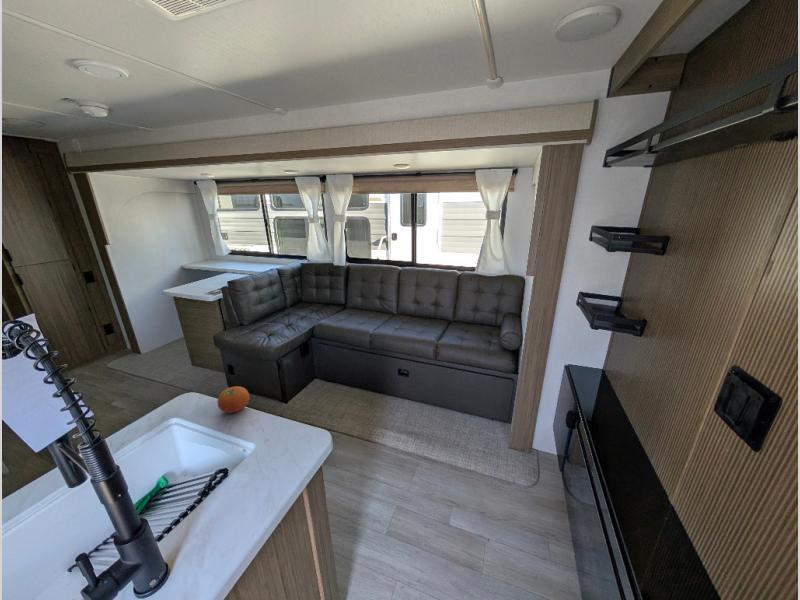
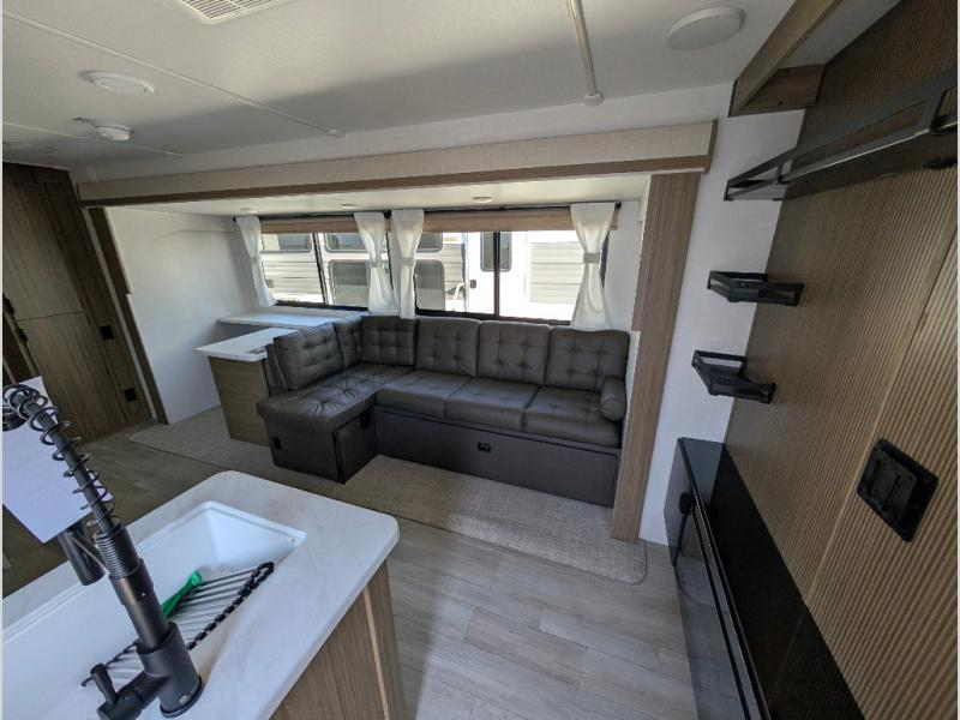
- fruit (233, 399)
